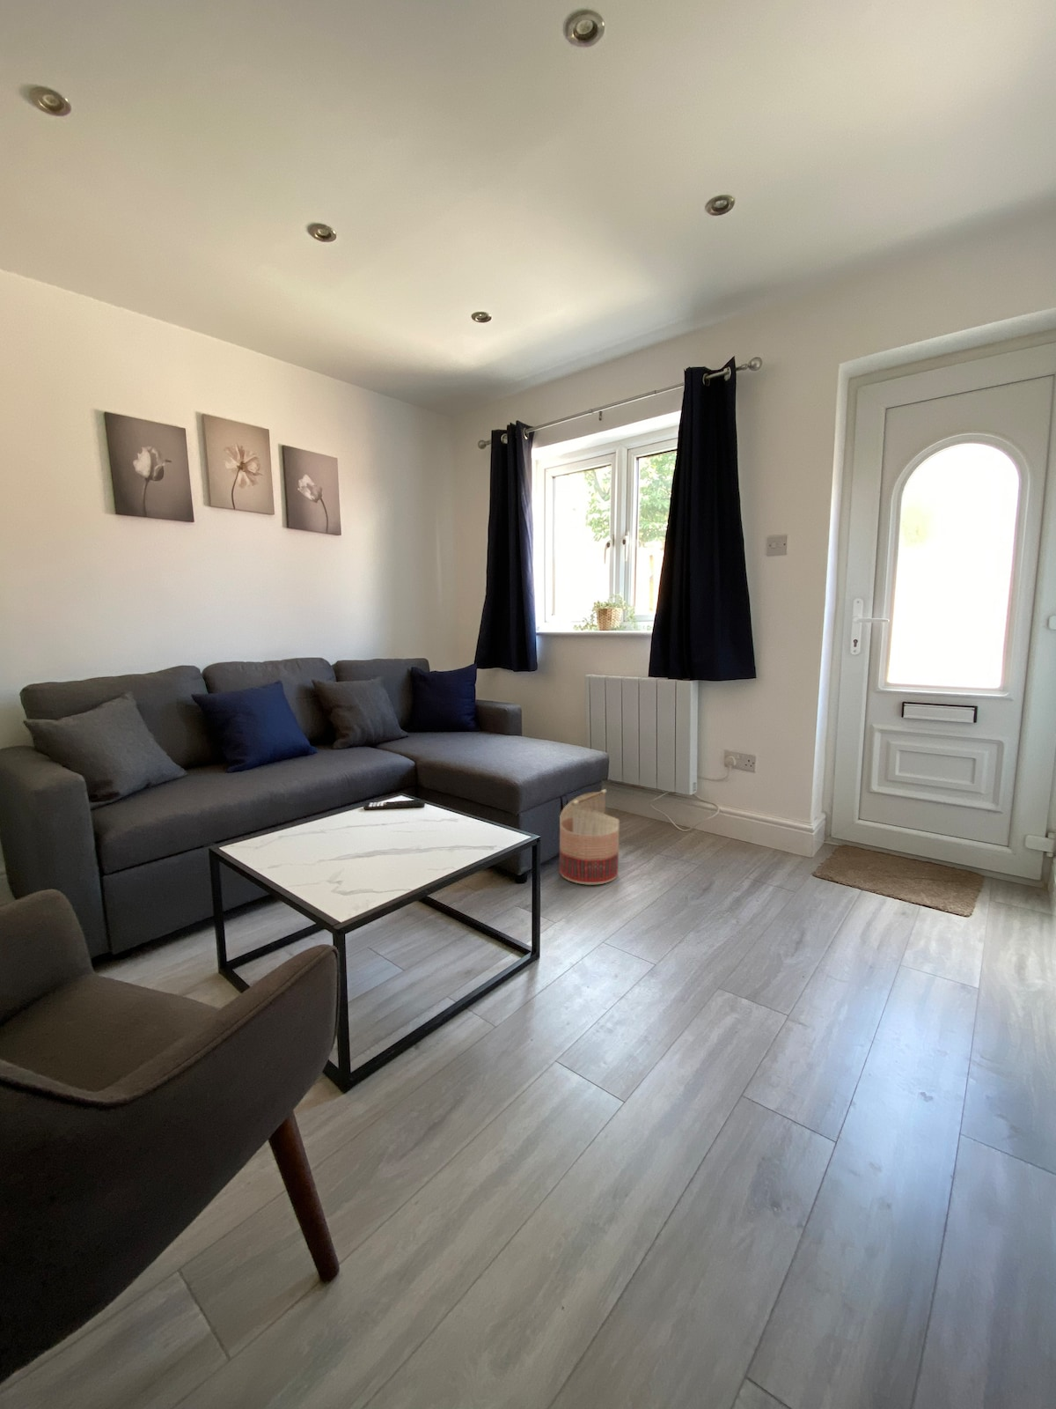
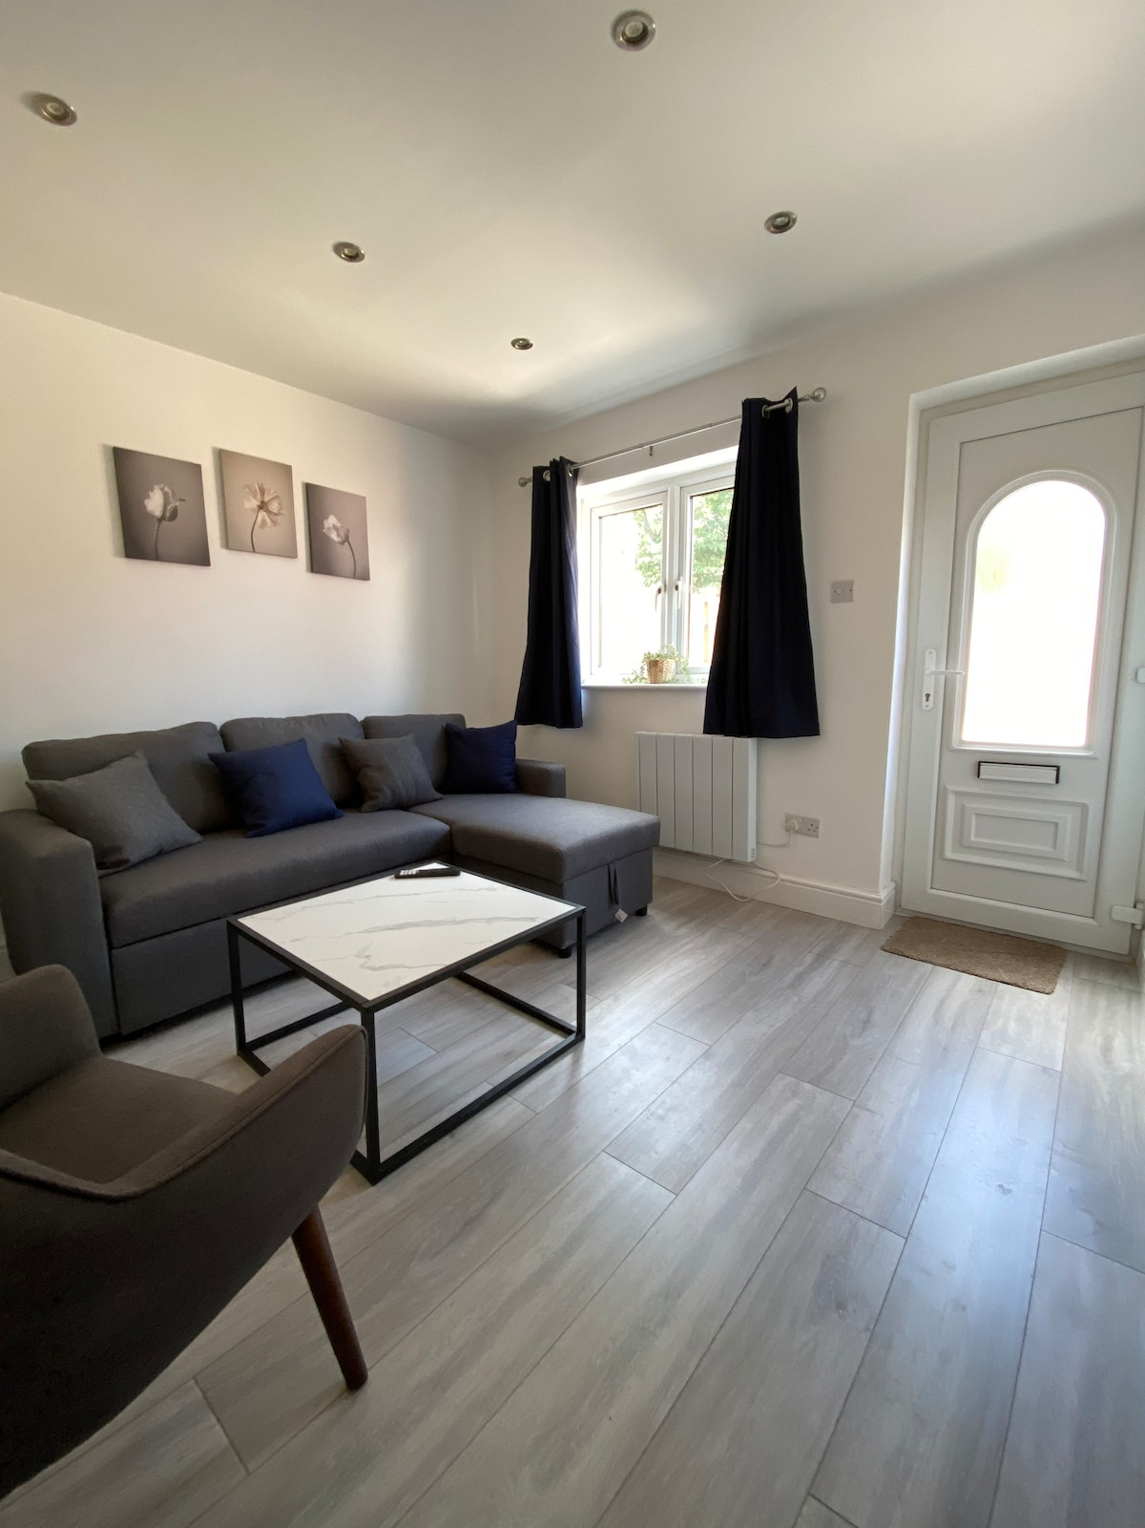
- basket (589, 834)
